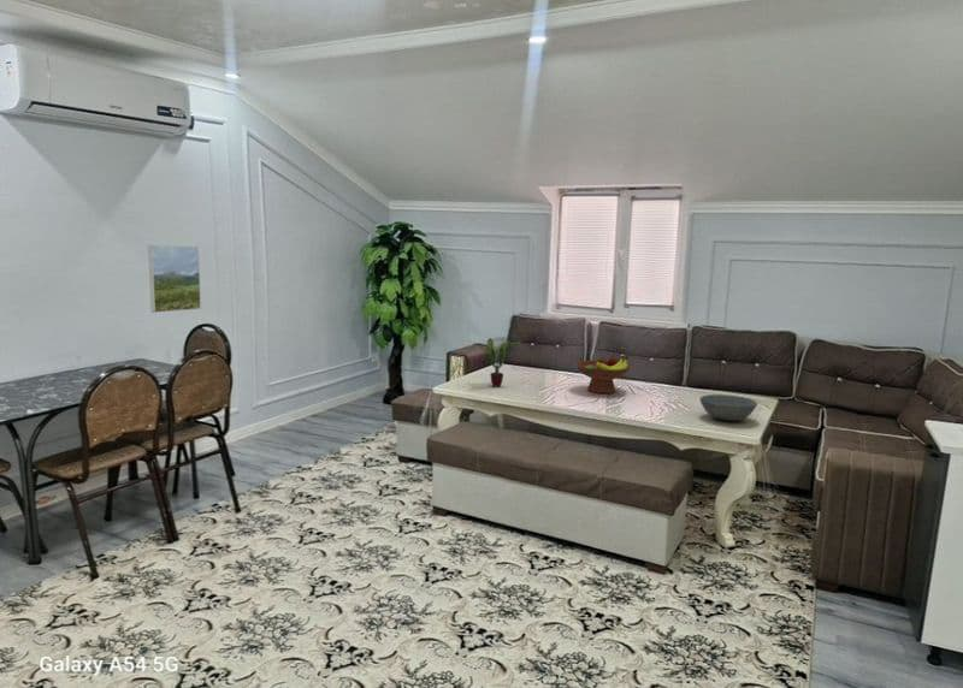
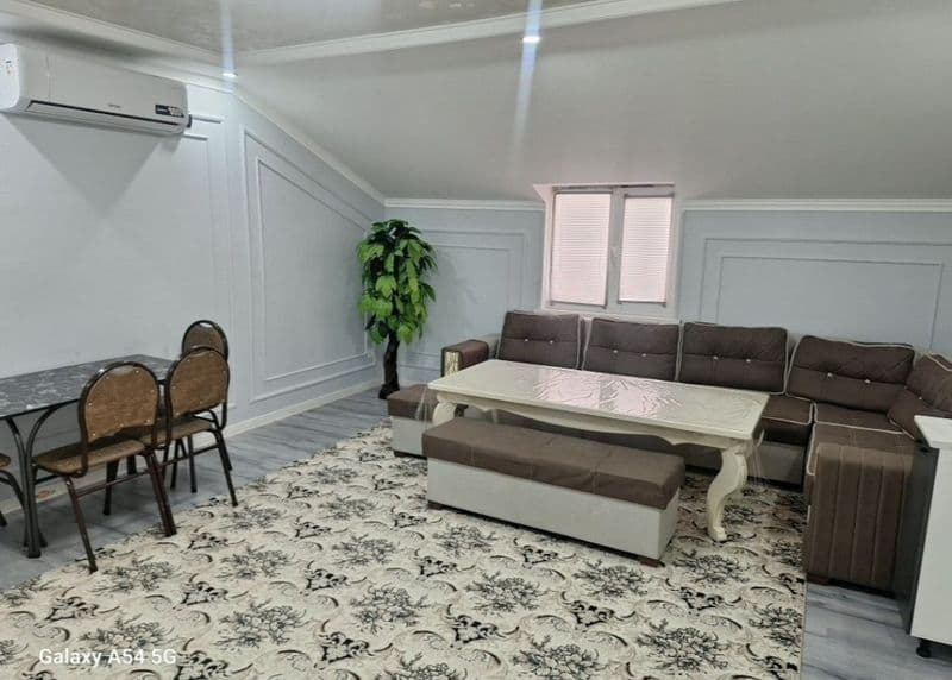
- bowl (727, 409)
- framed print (175, 278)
- fruit bowl (602, 373)
- potted plant (501, 363)
